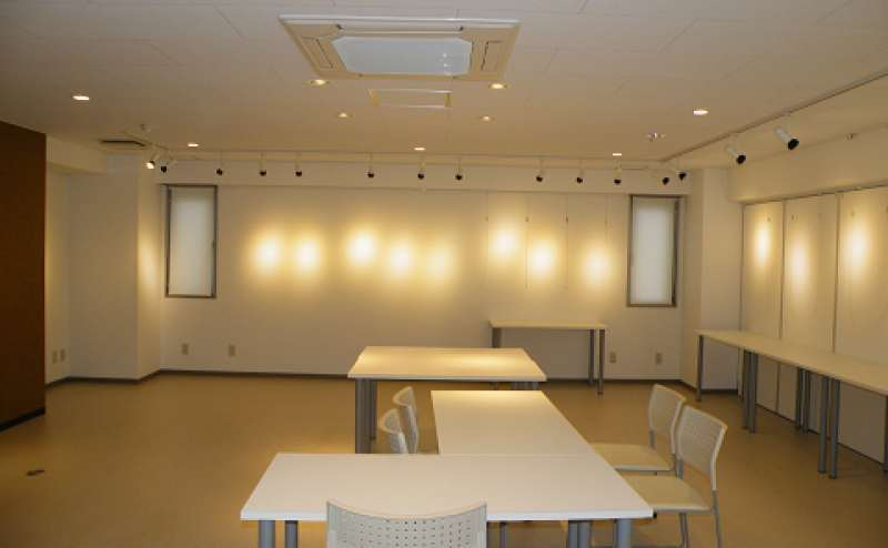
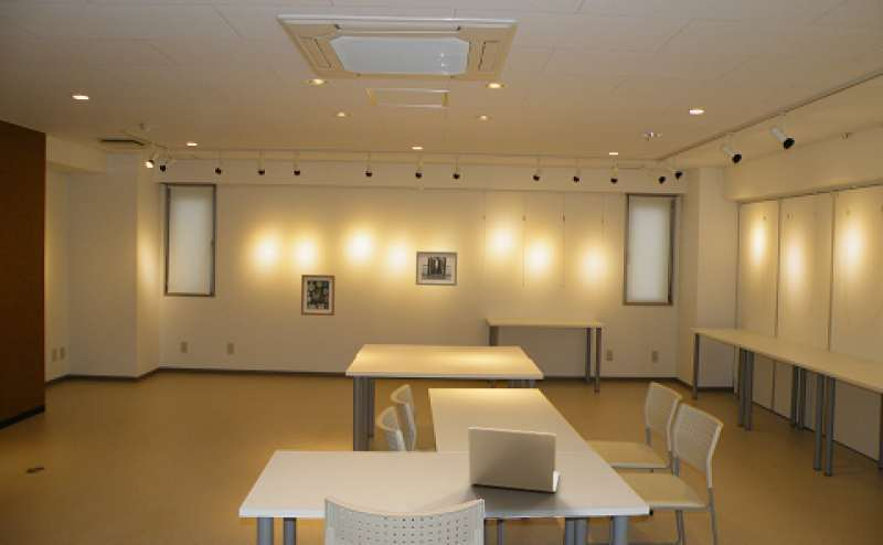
+ wall art (318, 295)
+ wall art (436, 268)
+ laptop (515, 451)
